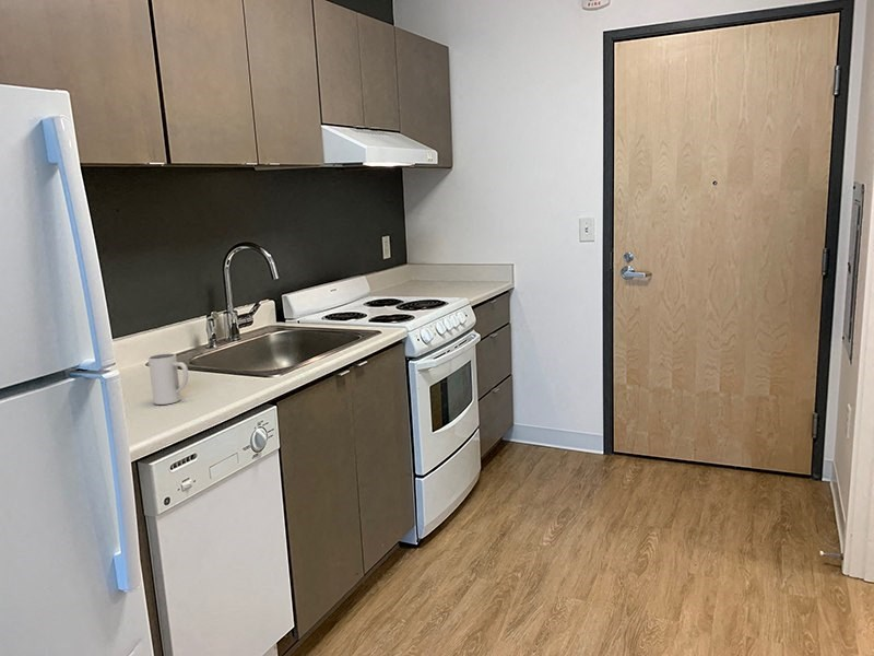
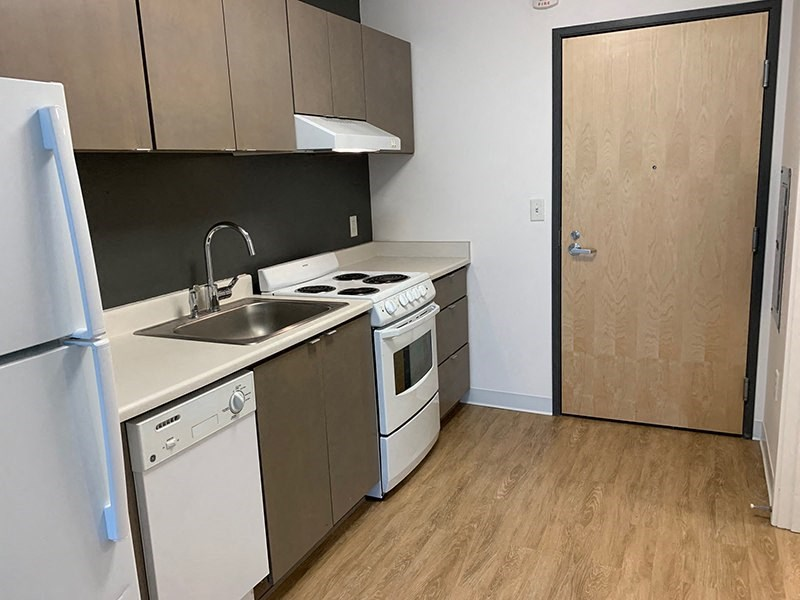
- mug (169, 378)
